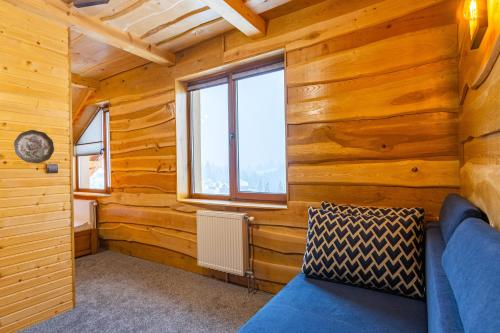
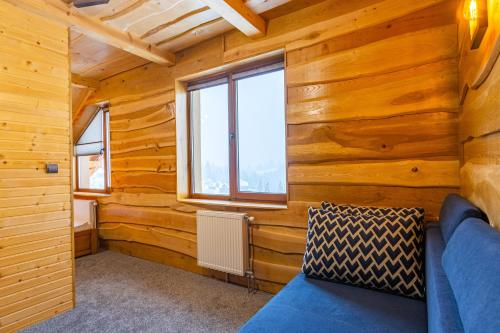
- decorative plate (34, 146)
